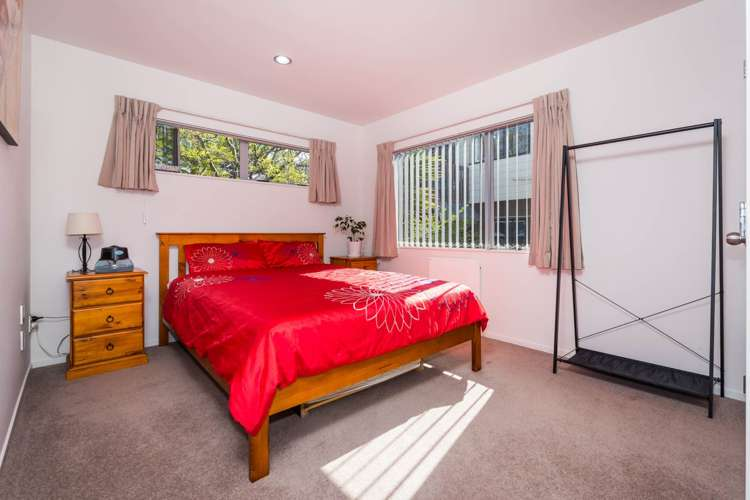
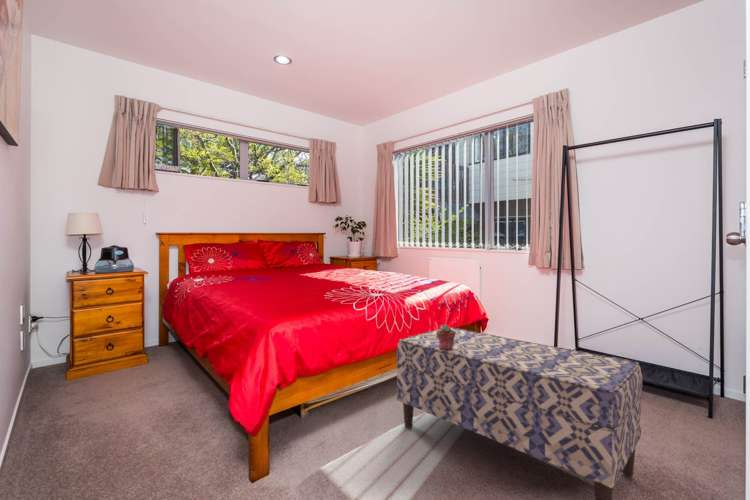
+ bench (505, 398)
+ potted succulent (445, 336)
